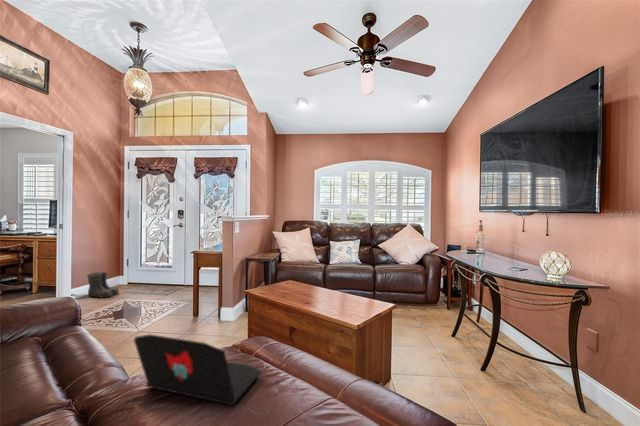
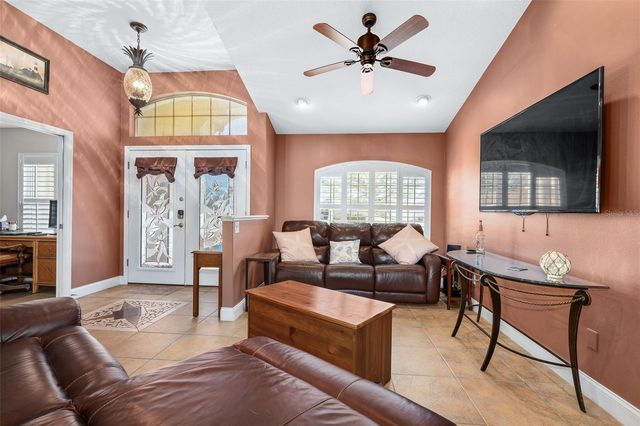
- laptop (202, 354)
- boots (103, 283)
